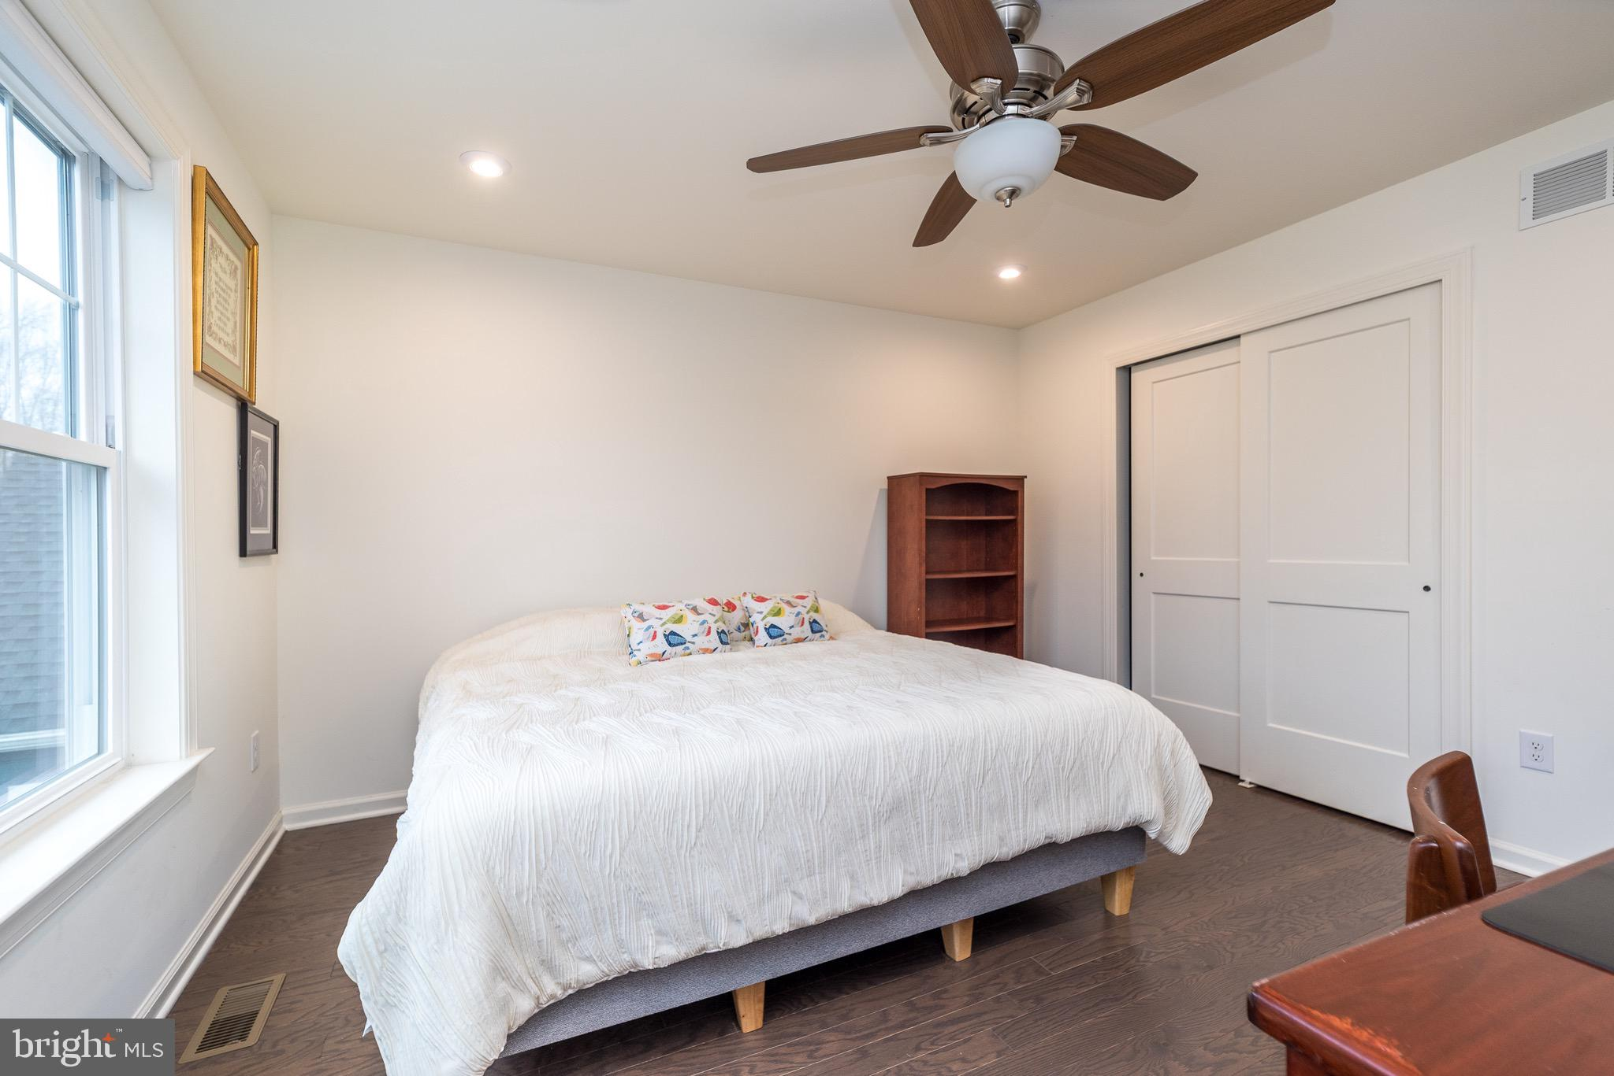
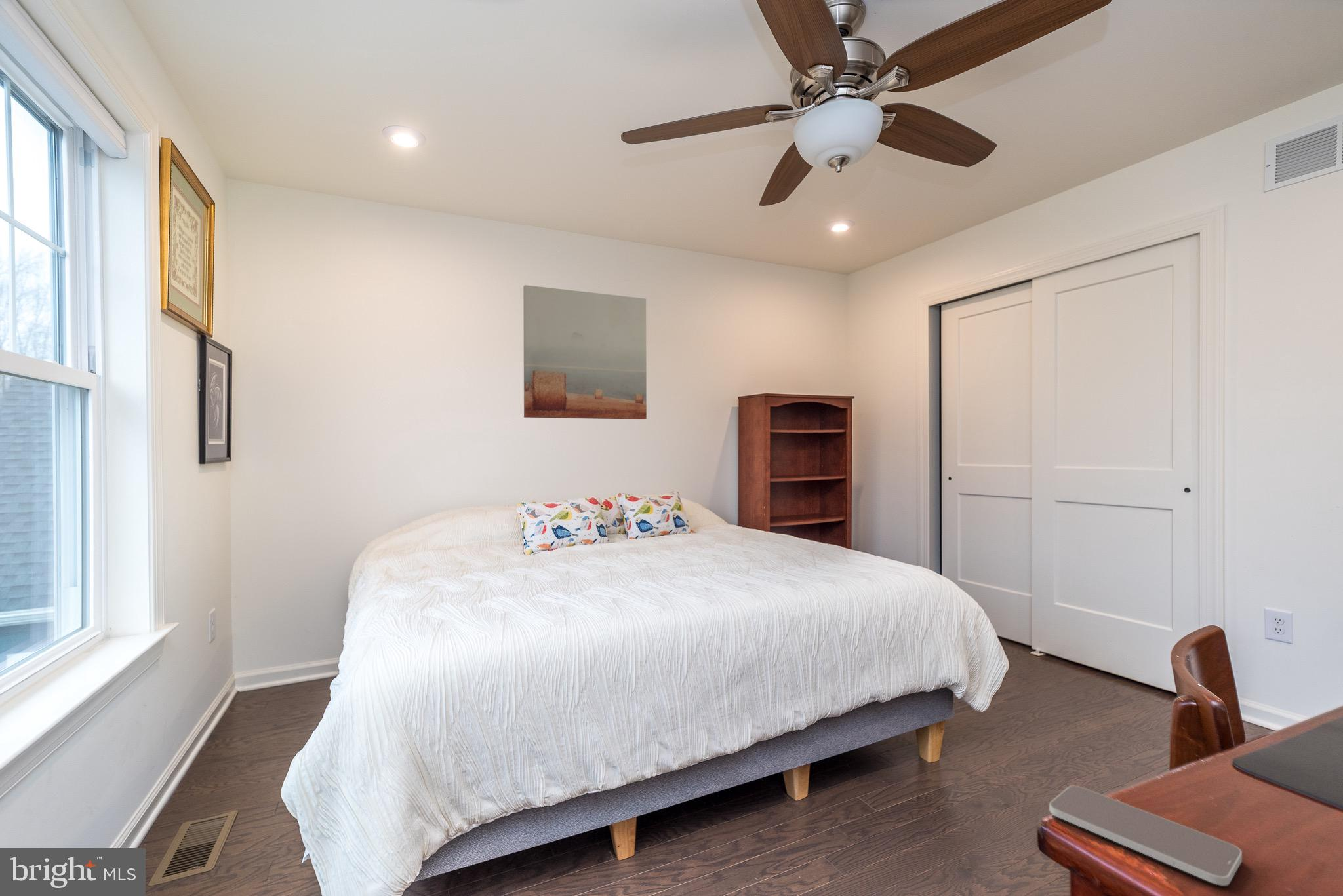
+ smartphone (1139, 829)
+ wall art (587, 355)
